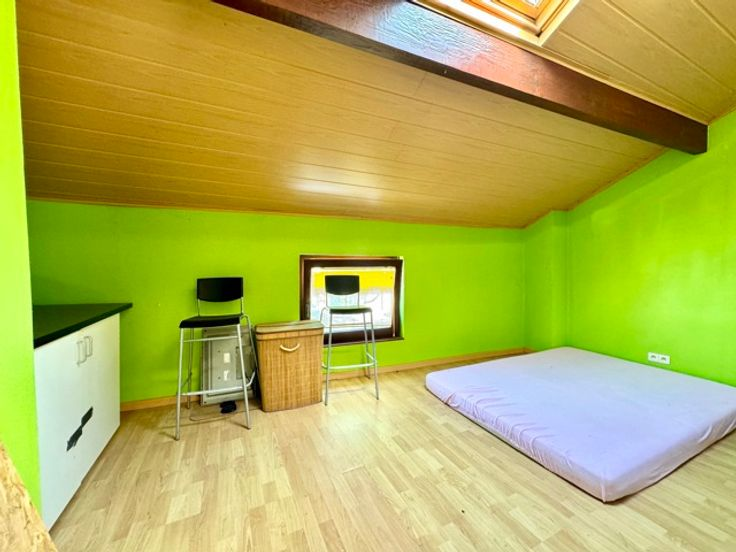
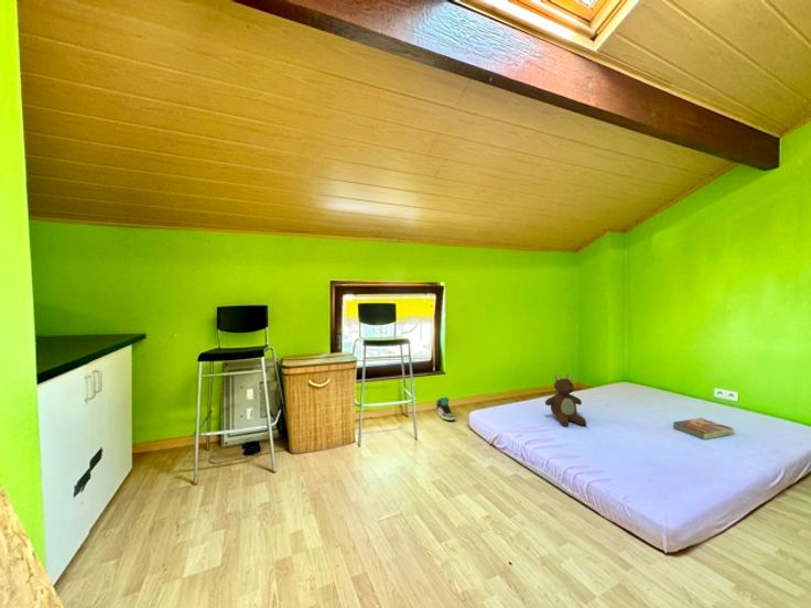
+ textbook (702, 427)
+ teddy bear (566, 399)
+ sneaker (445, 406)
